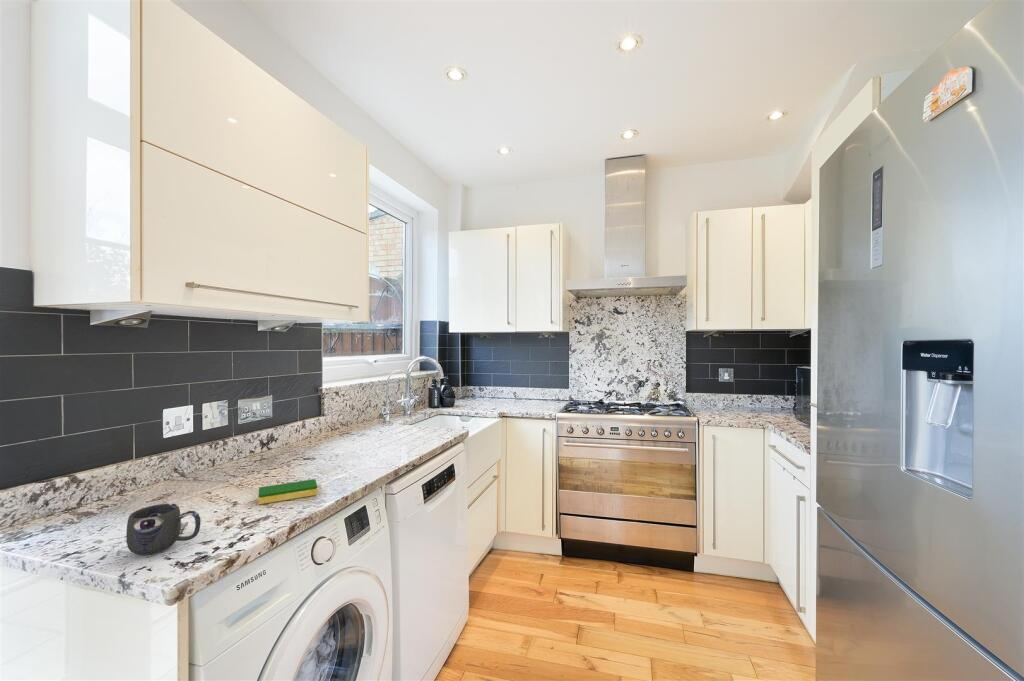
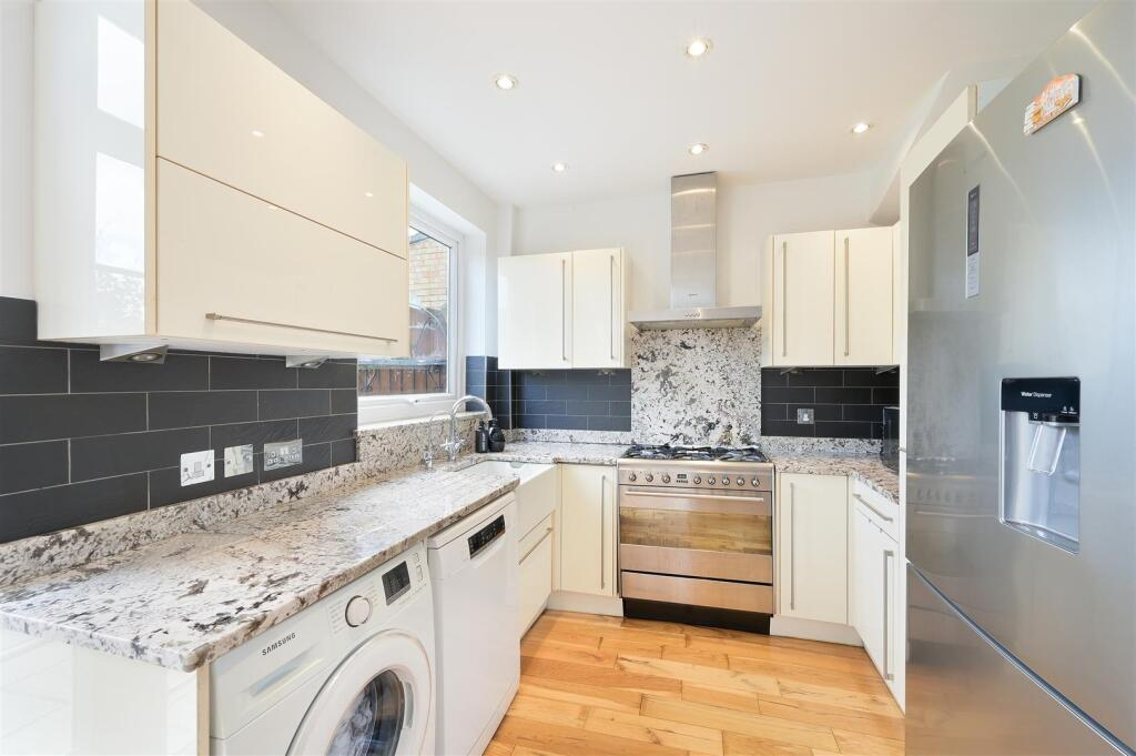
- mug (165, 528)
- dish sponge (288, 491)
